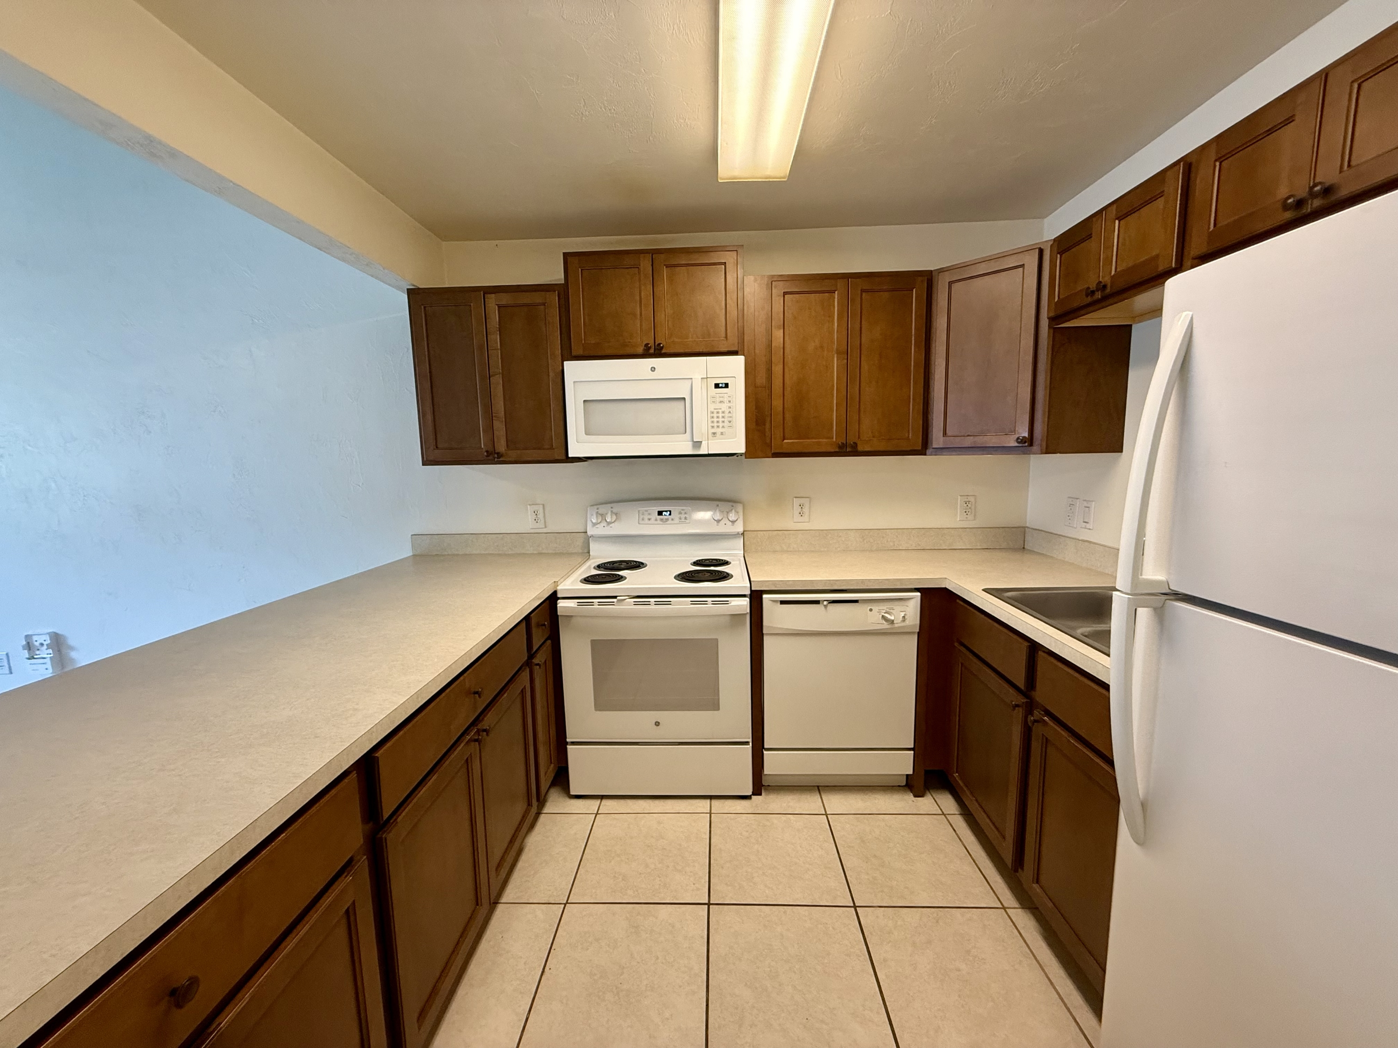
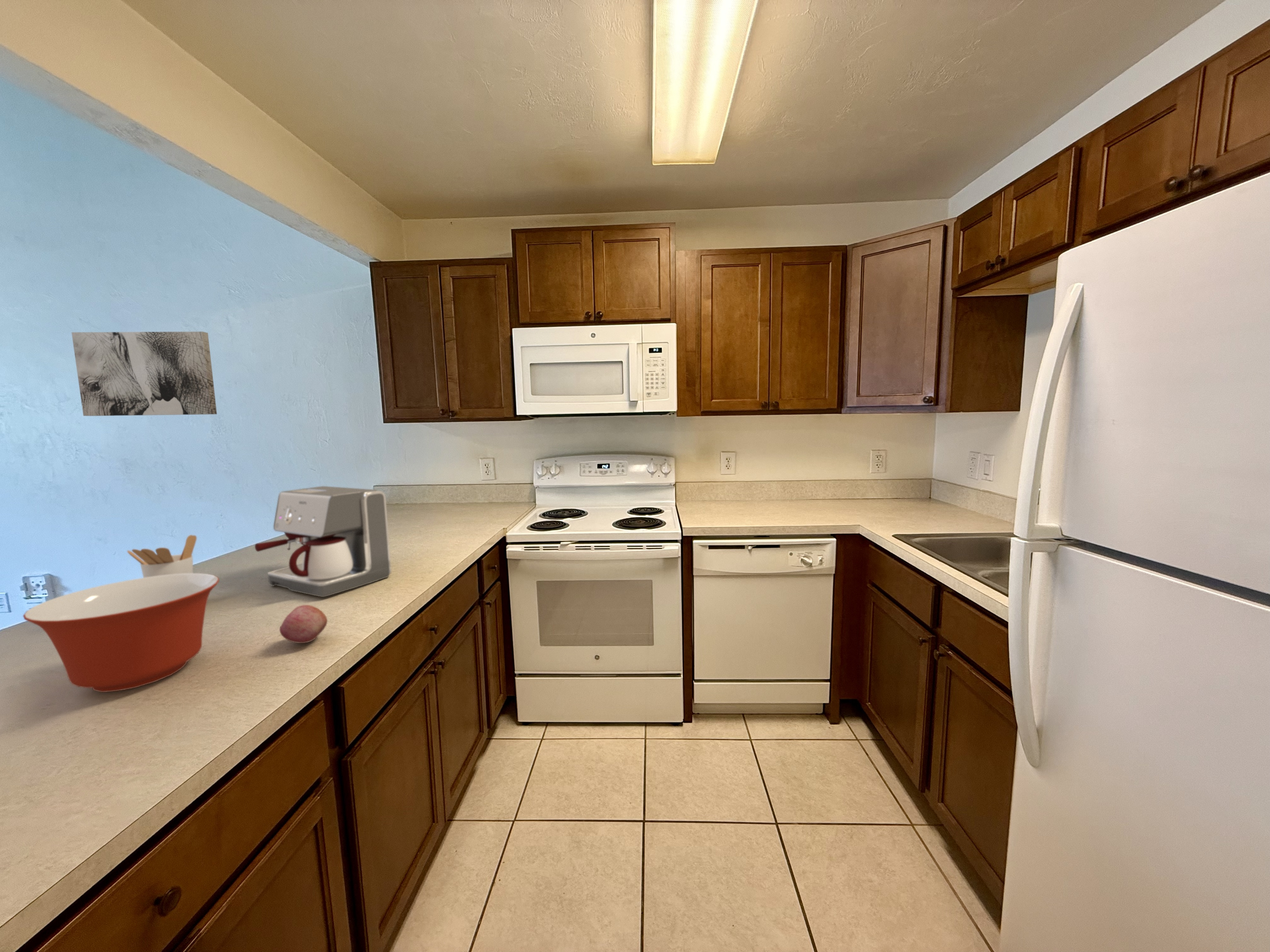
+ wall art (146, 374)
+ coffee maker (329, 536)
+ mixing bowl (136, 634)
+ fruit (304, 624)
+ utensil holder (164, 573)
